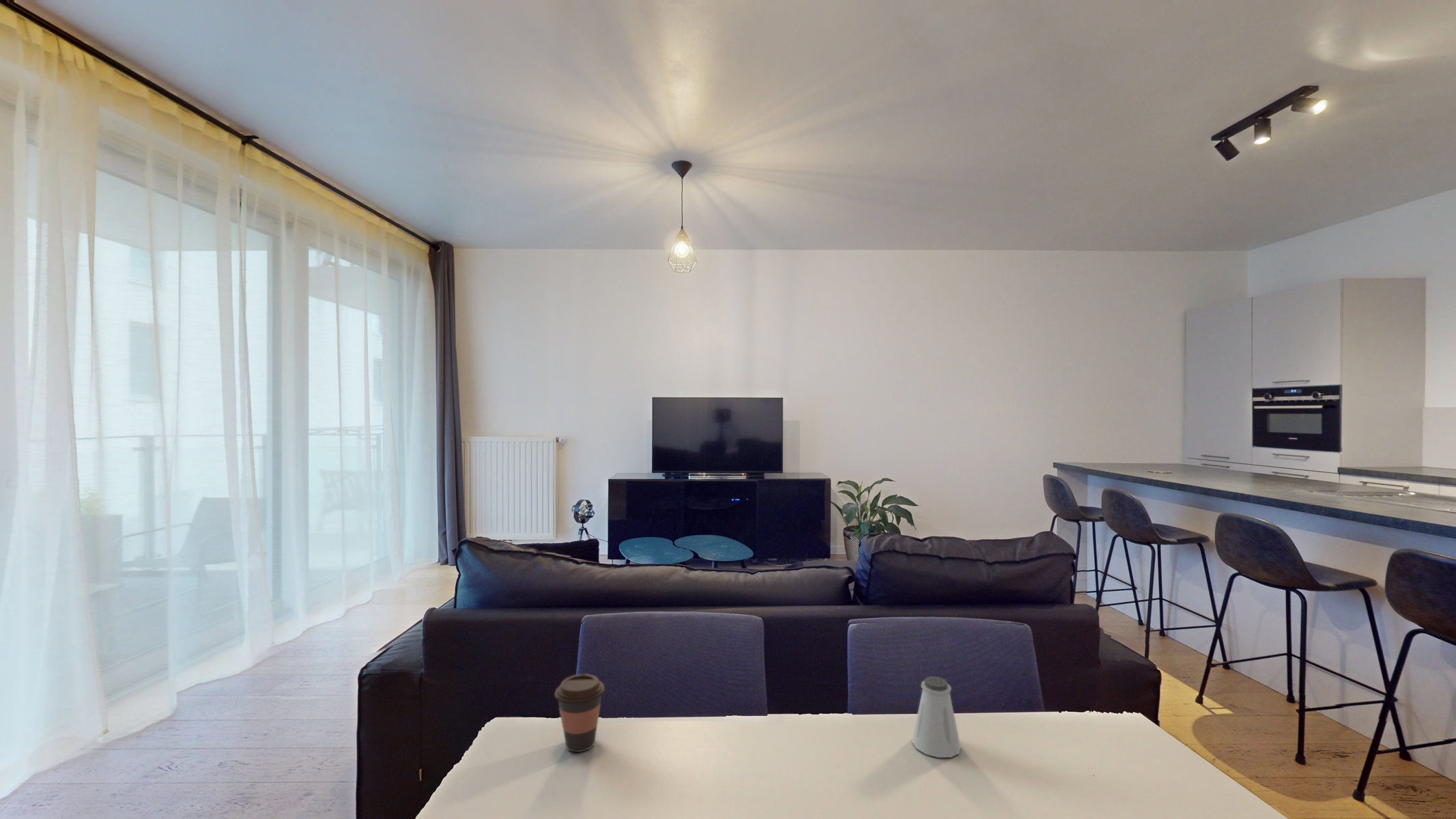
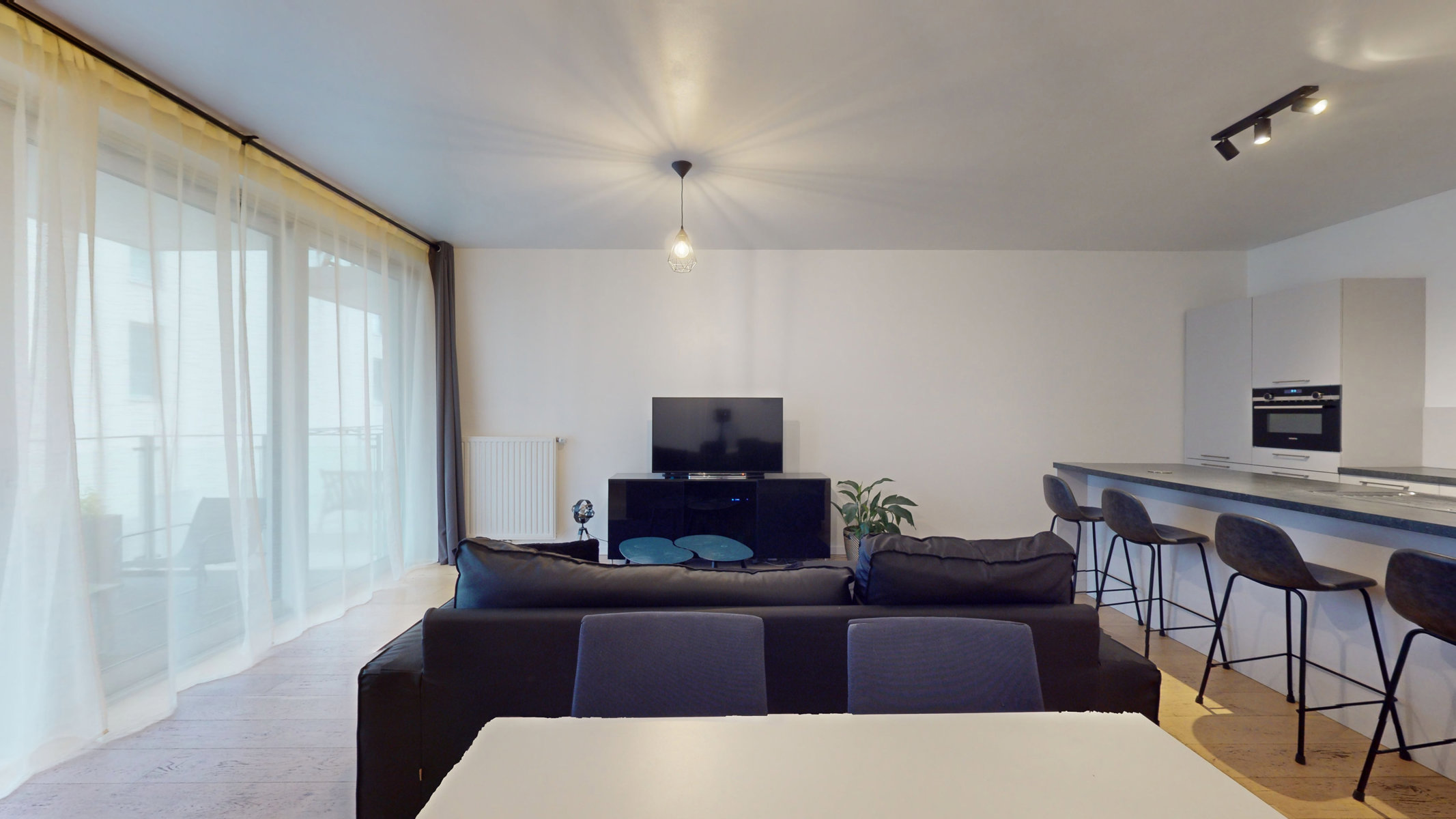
- saltshaker (936, 713)
- coffee cup (580, 713)
